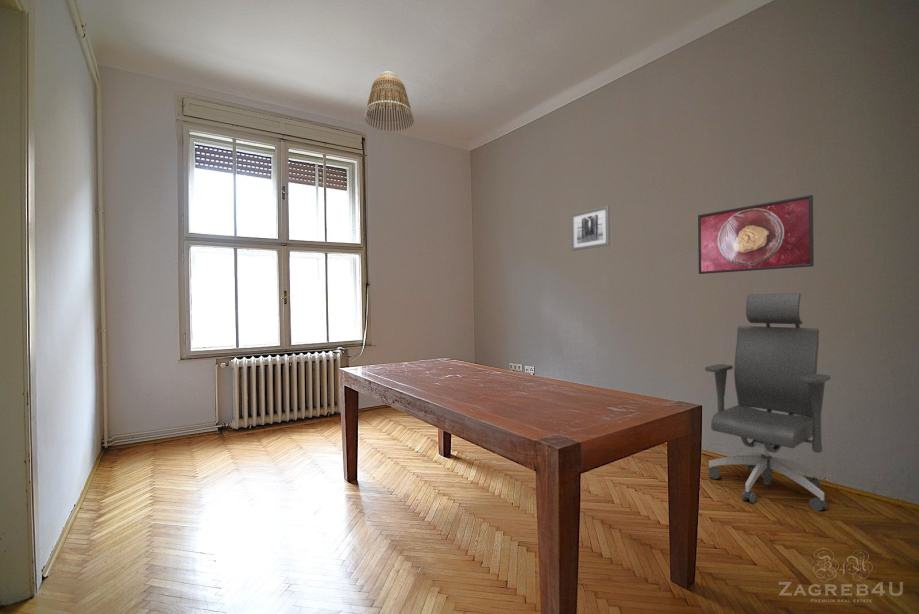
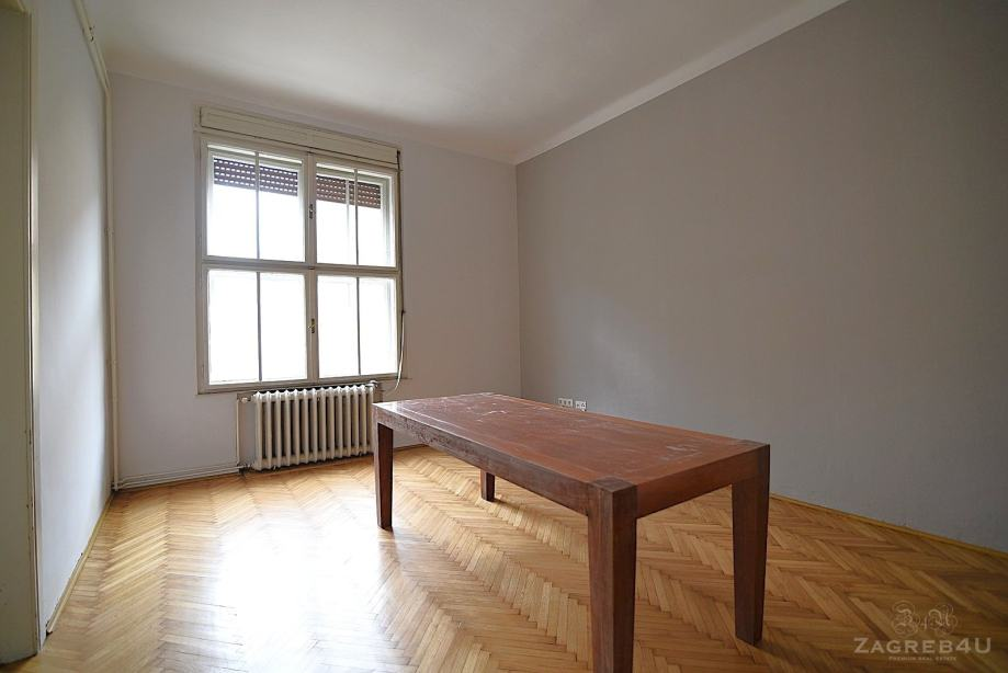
- lamp shade (388, 97)
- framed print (750, 238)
- wall art (589, 229)
- office chair (767, 390)
